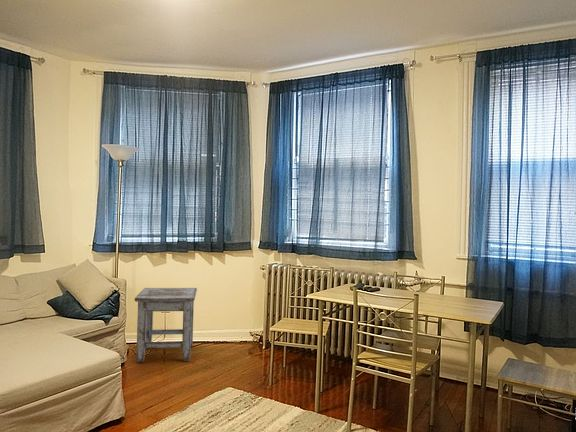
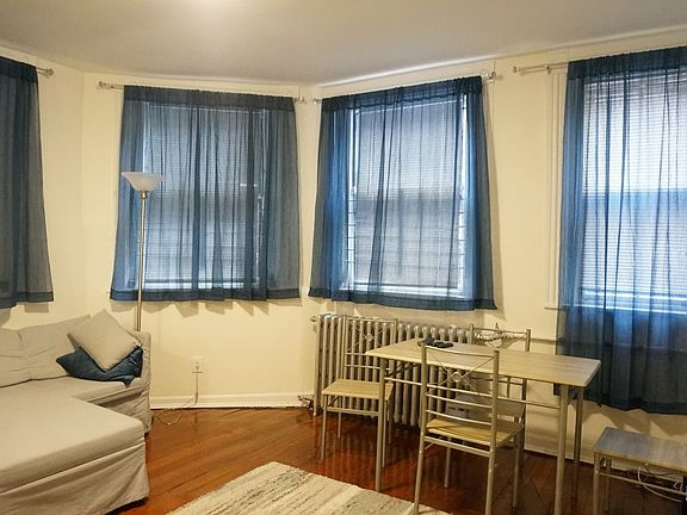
- stool (167, 329)
